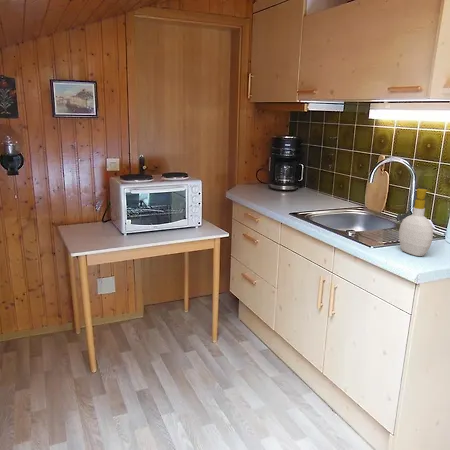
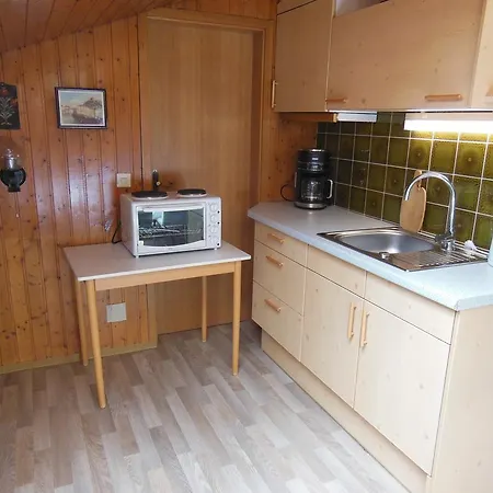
- soap bottle (418, 221)
